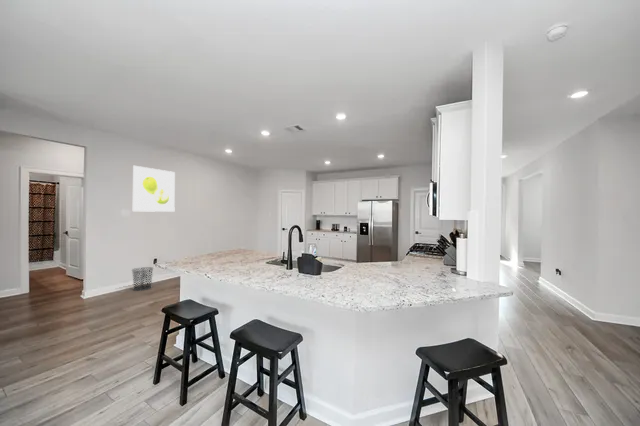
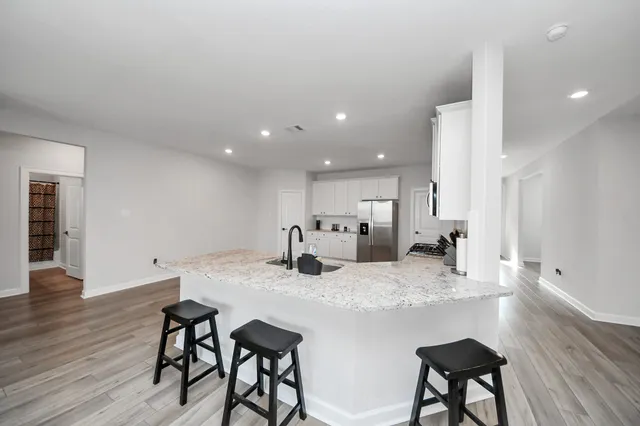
- waste bin (142, 278)
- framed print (155, 190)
